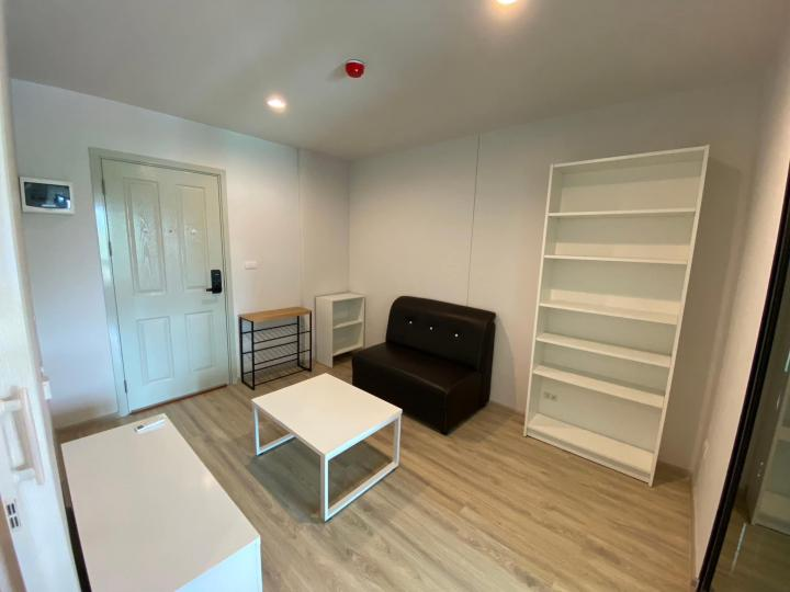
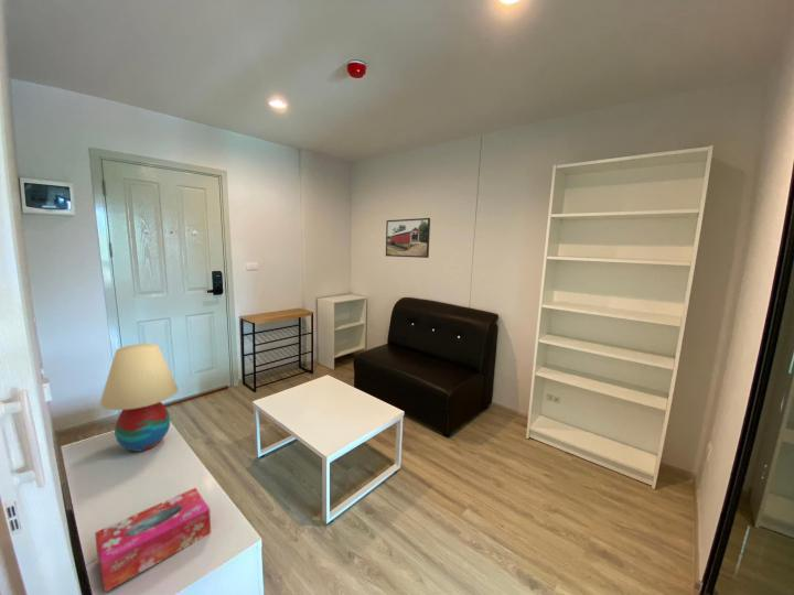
+ table lamp (141, 397)
+ tissue box (155, 532)
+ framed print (406, 238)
